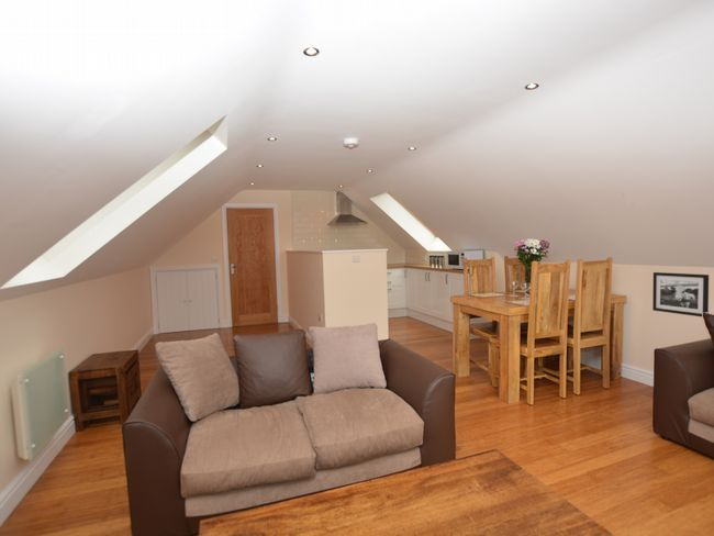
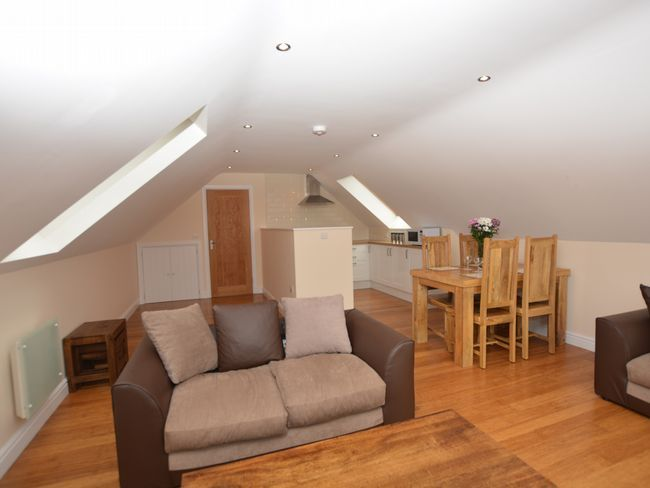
- picture frame (679, 293)
